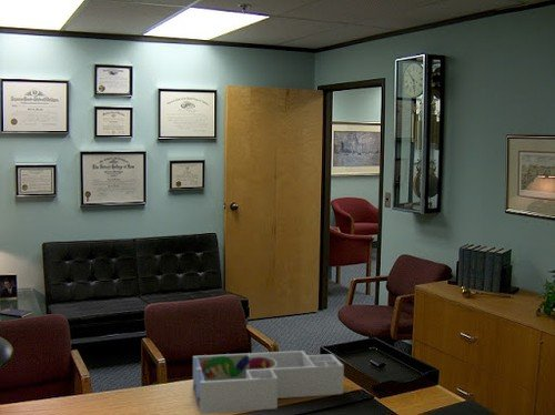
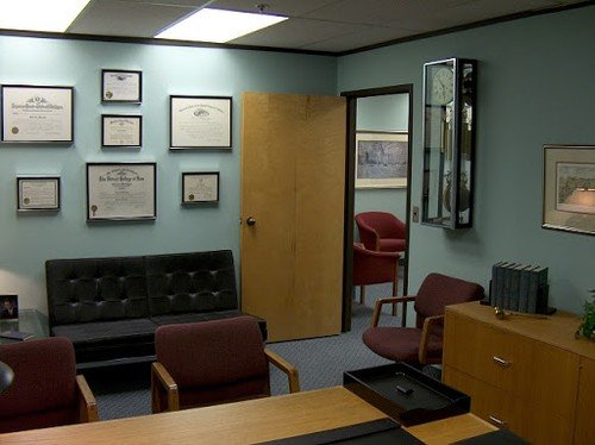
- desk organizer (269, 378)
